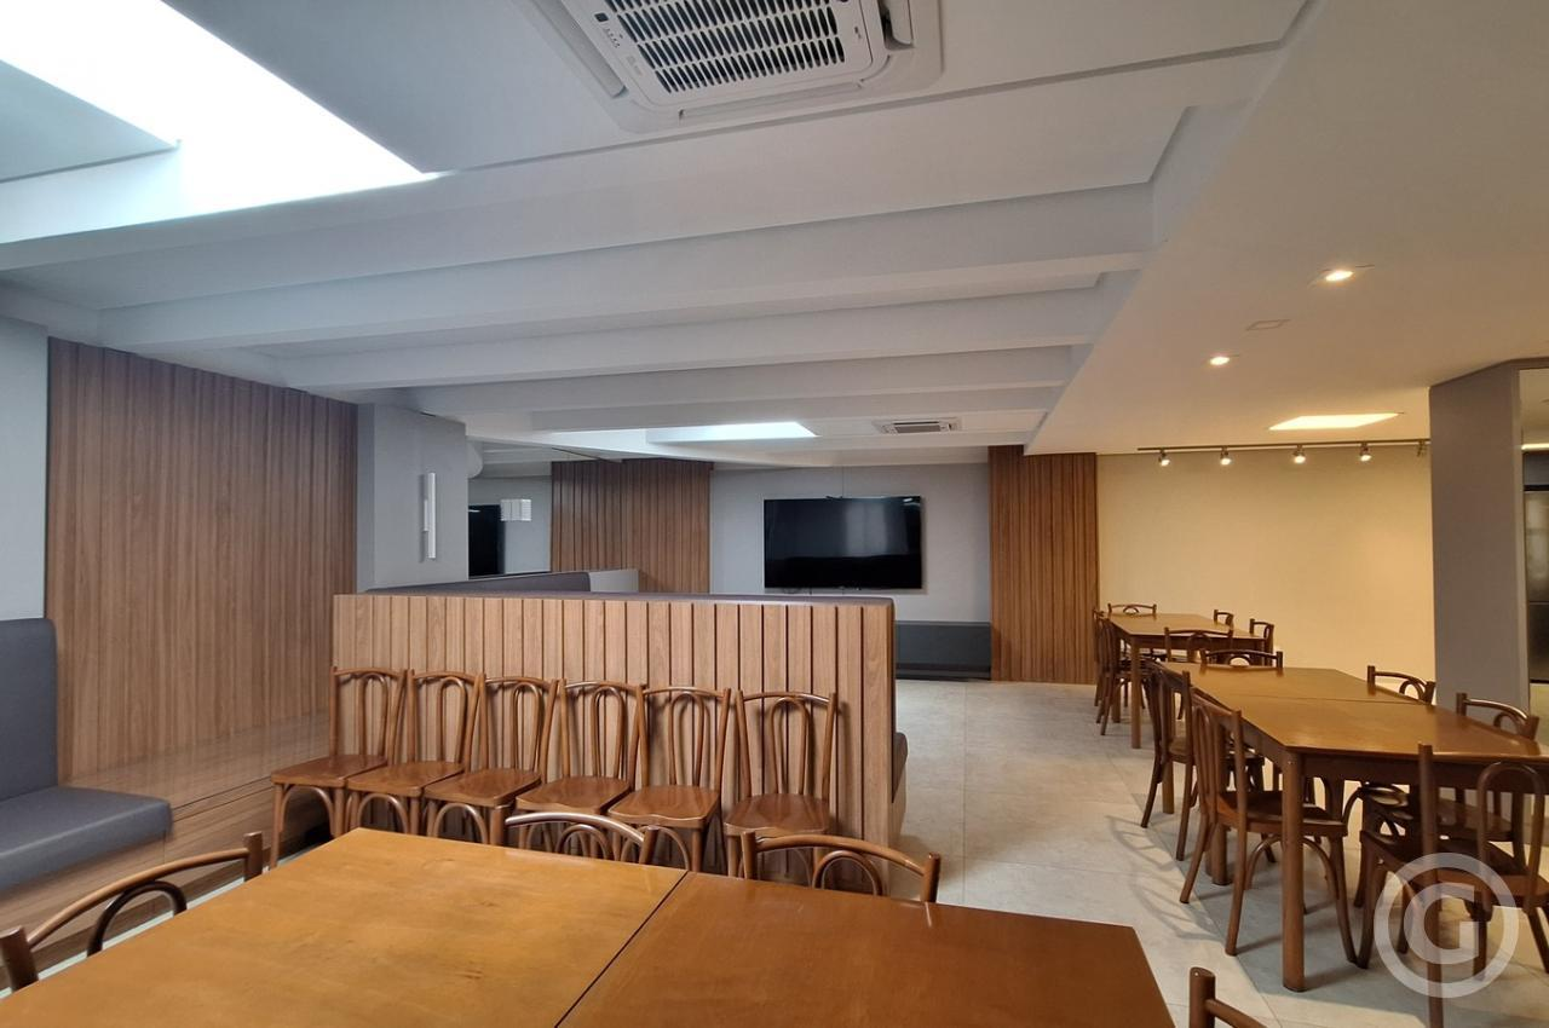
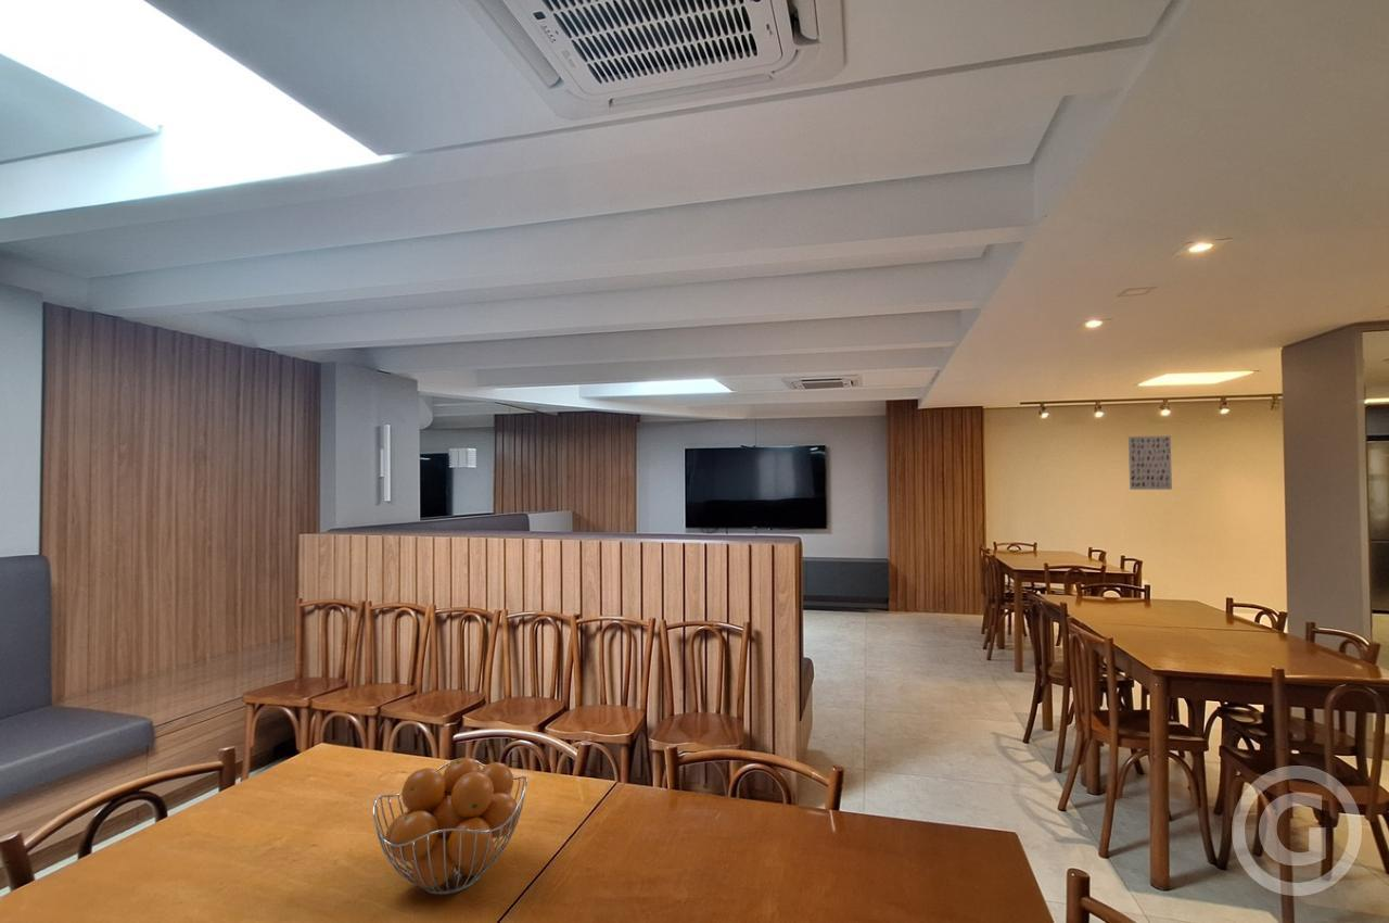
+ fruit basket (453, 822)
+ wall art (1149, 463)
